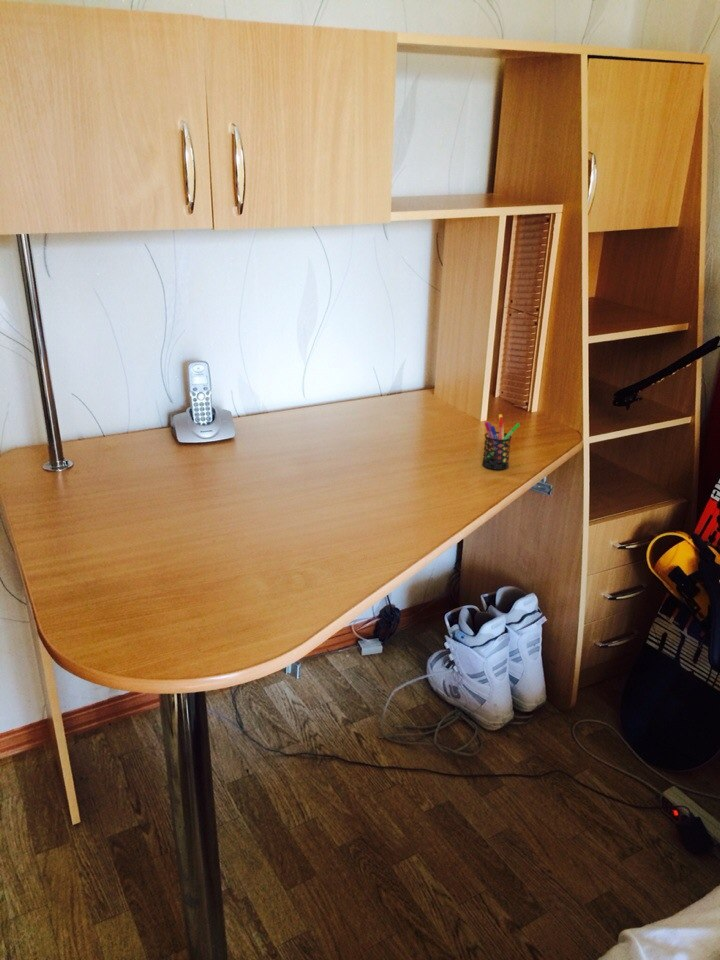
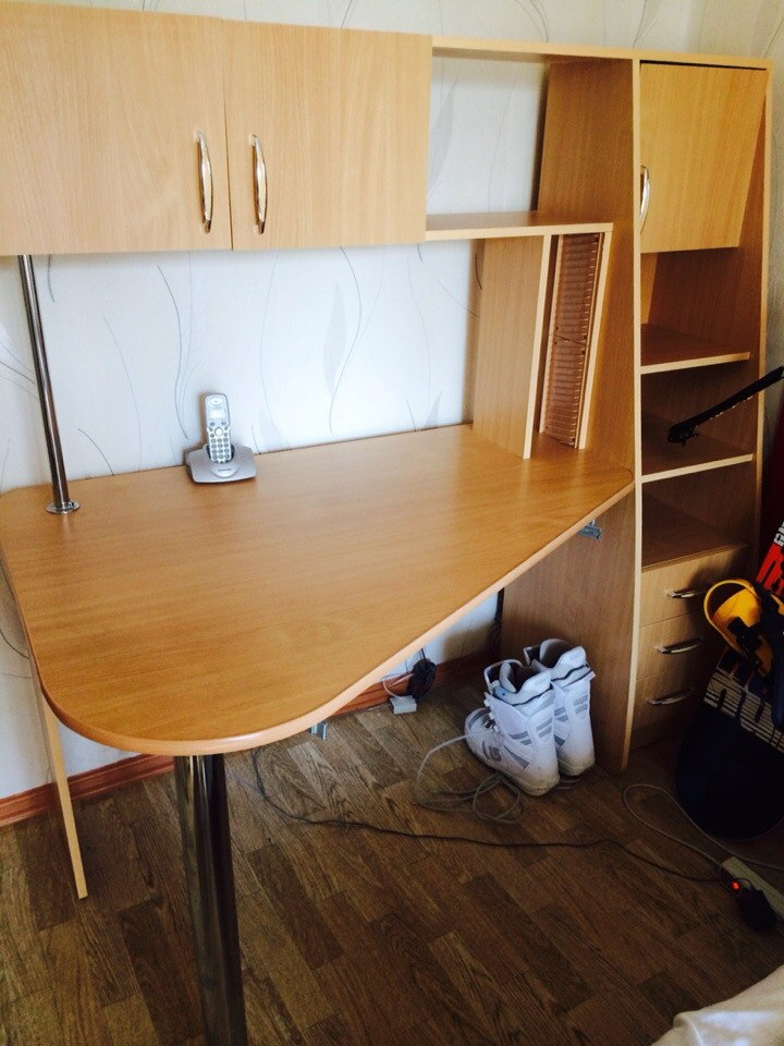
- pen holder (500, 440)
